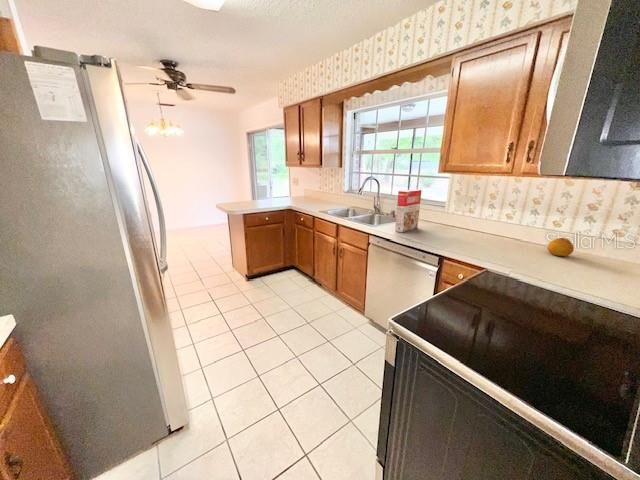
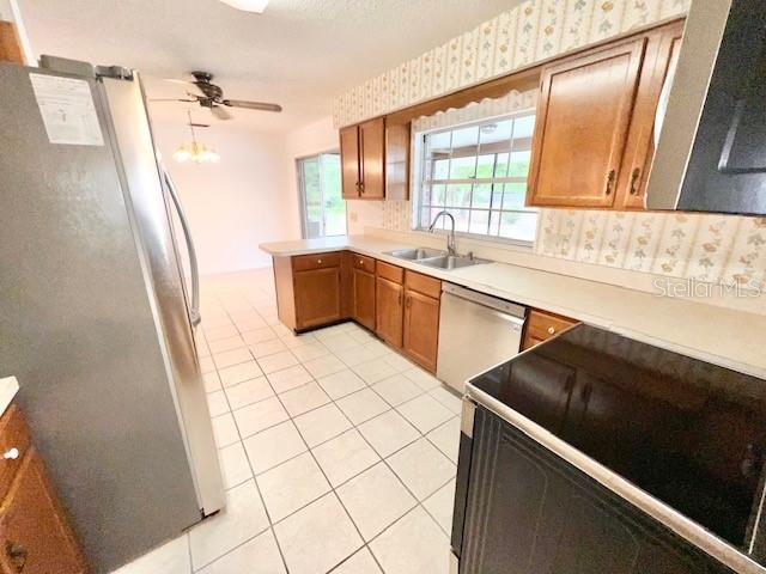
- cereal box (408, 210)
- fruit (560, 246)
